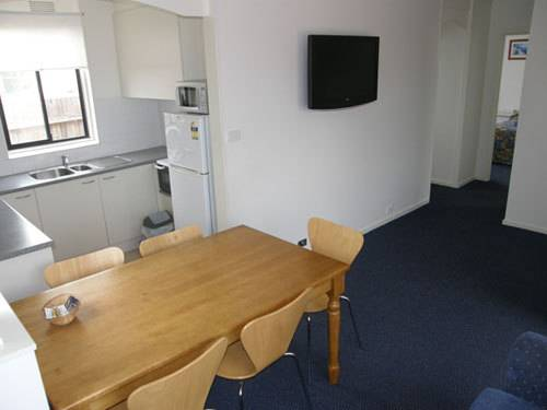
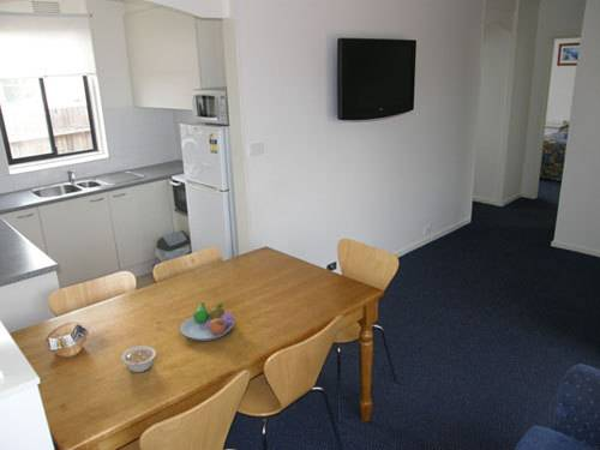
+ fruit bowl (206, 319)
+ legume (139, 359)
